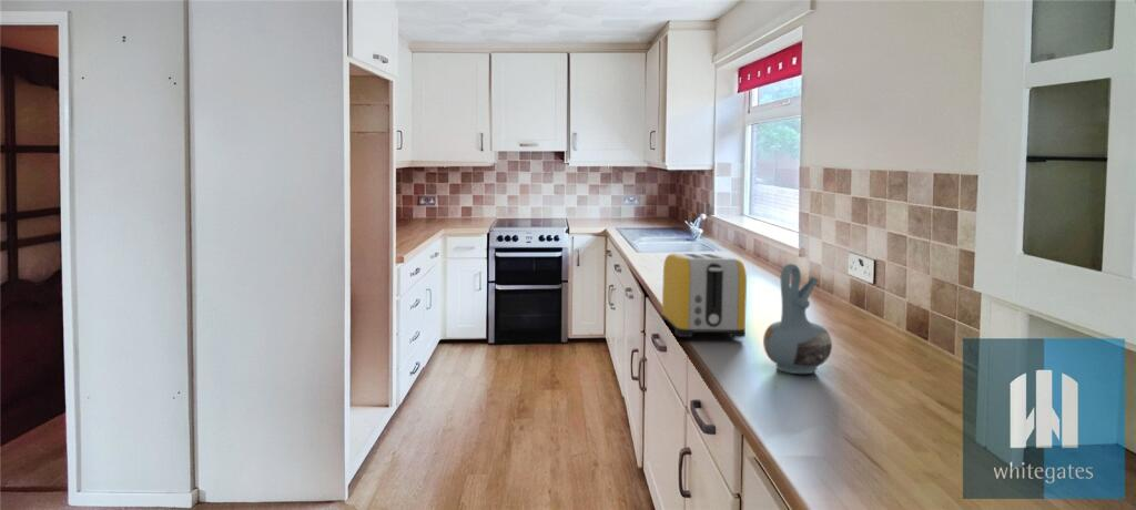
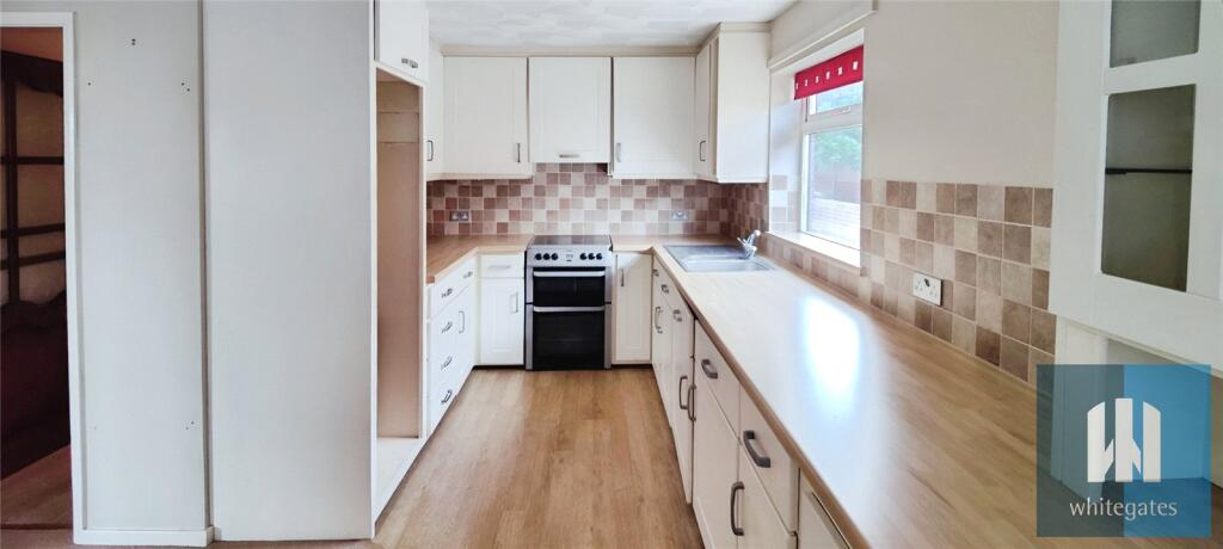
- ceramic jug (798, 316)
- toaster (702, 292)
